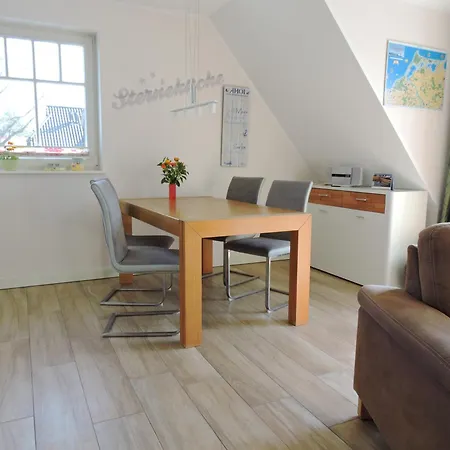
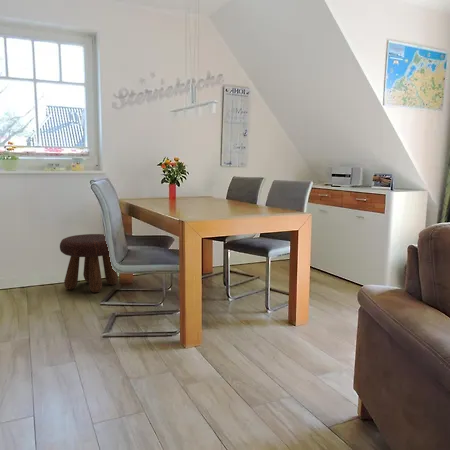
+ footstool (91, 262)
